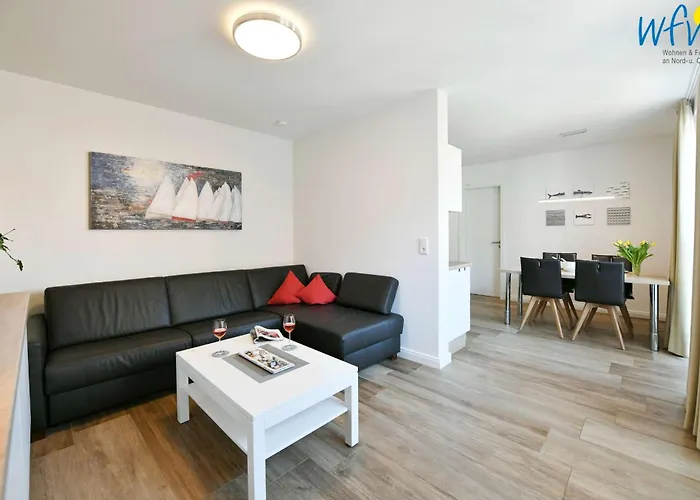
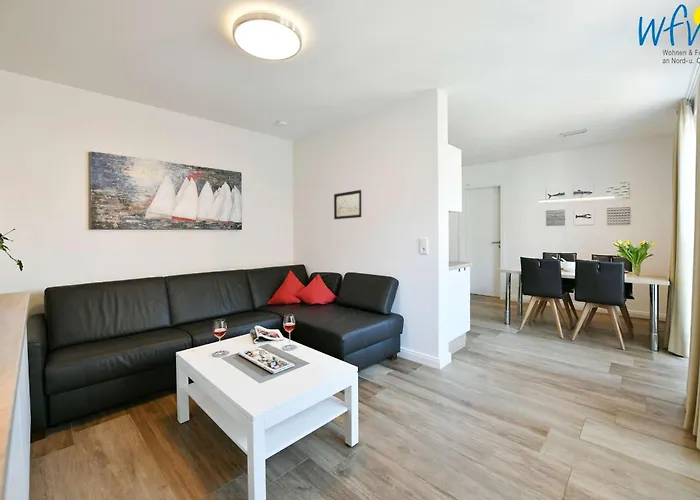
+ wall art (347, 205)
